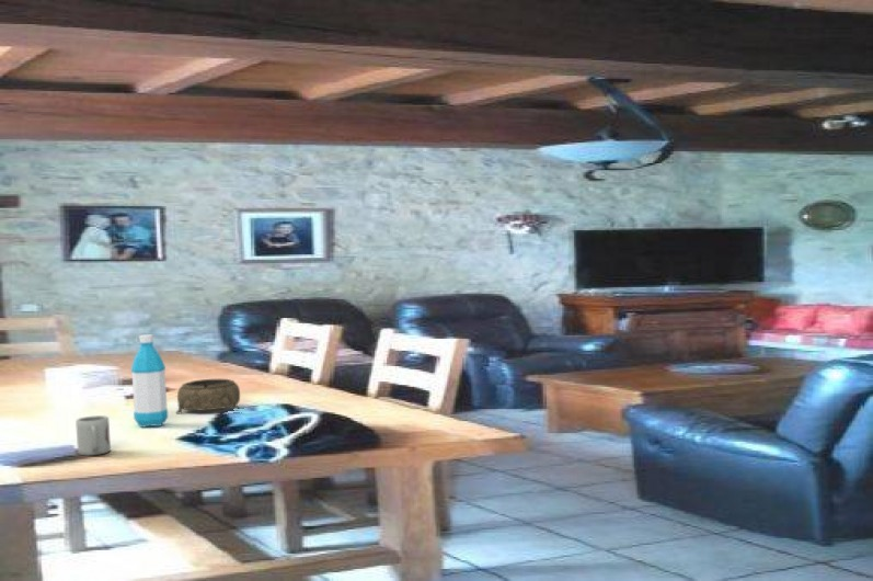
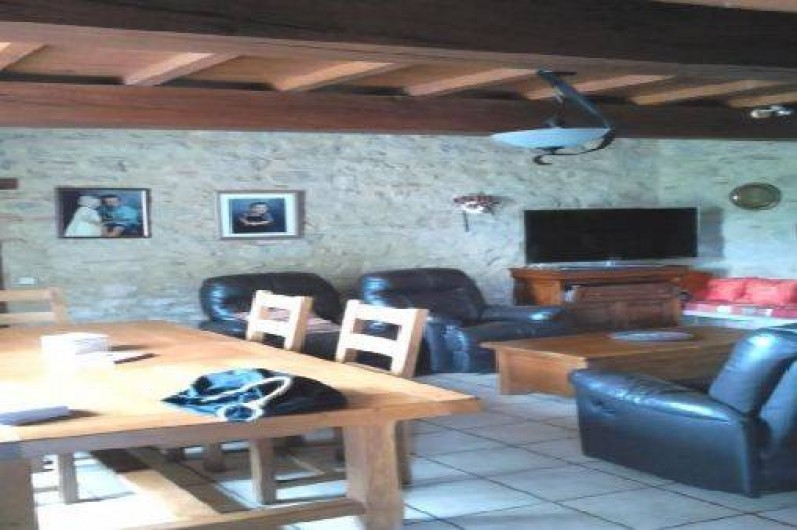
- cup (93, 435)
- water bottle (149, 380)
- decorative bowl (206, 396)
